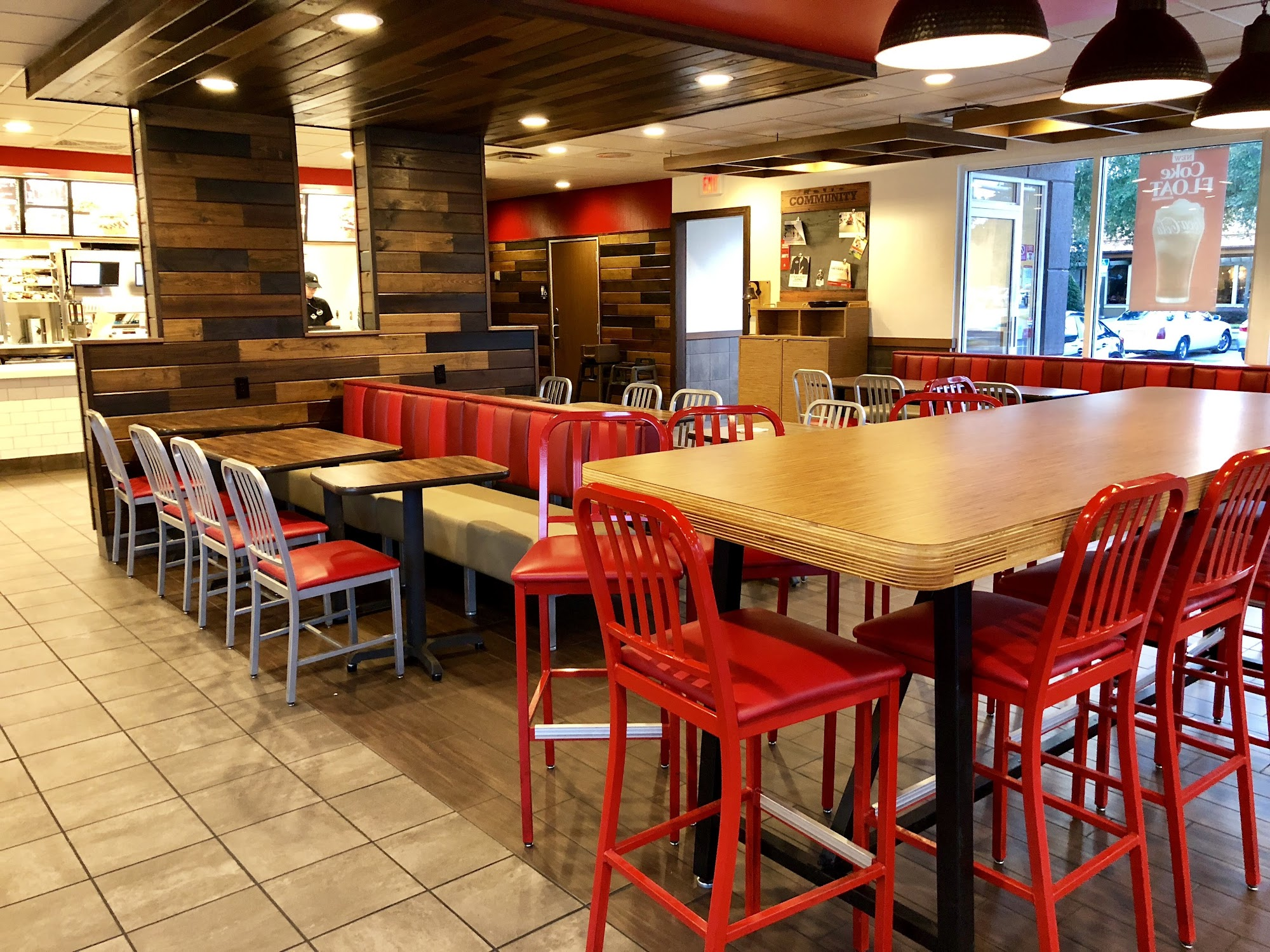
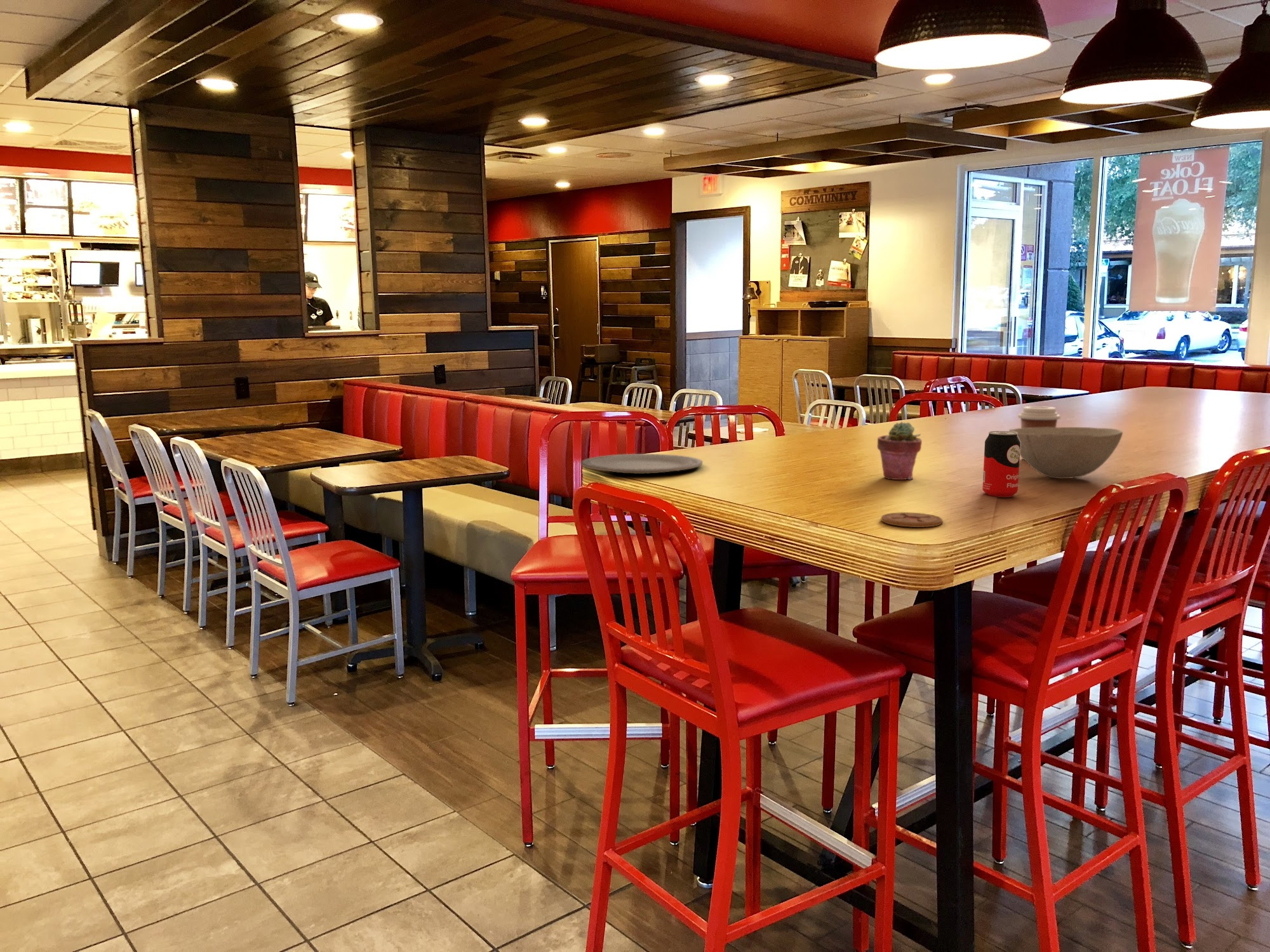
+ plate (641, 465)
+ potted succulent (899, 449)
+ beverage can (1001, 463)
+ bowl (1063, 453)
+ coaster (911, 519)
+ coffee cup (1038, 427)
